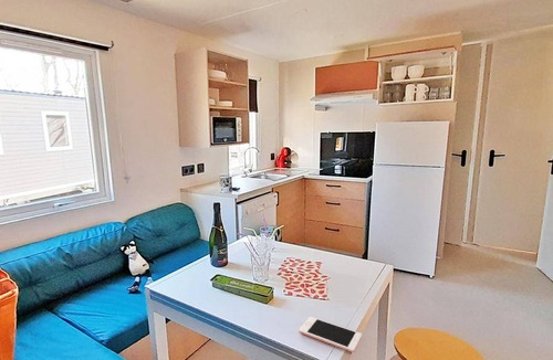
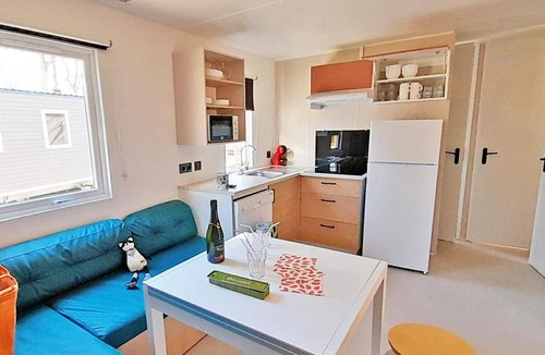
- cell phone (330, 332)
